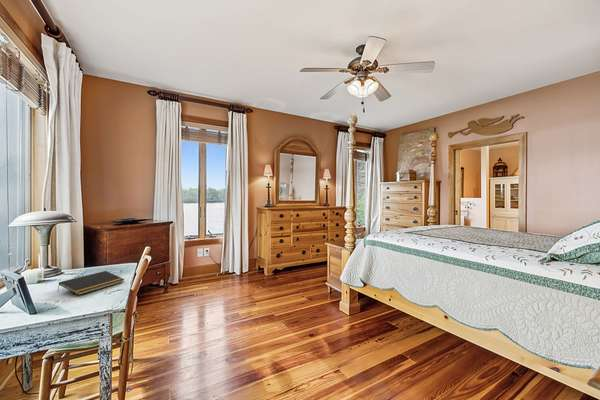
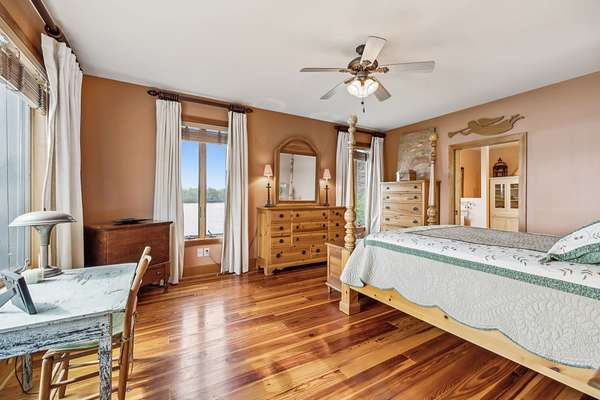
- notepad (93, 281)
